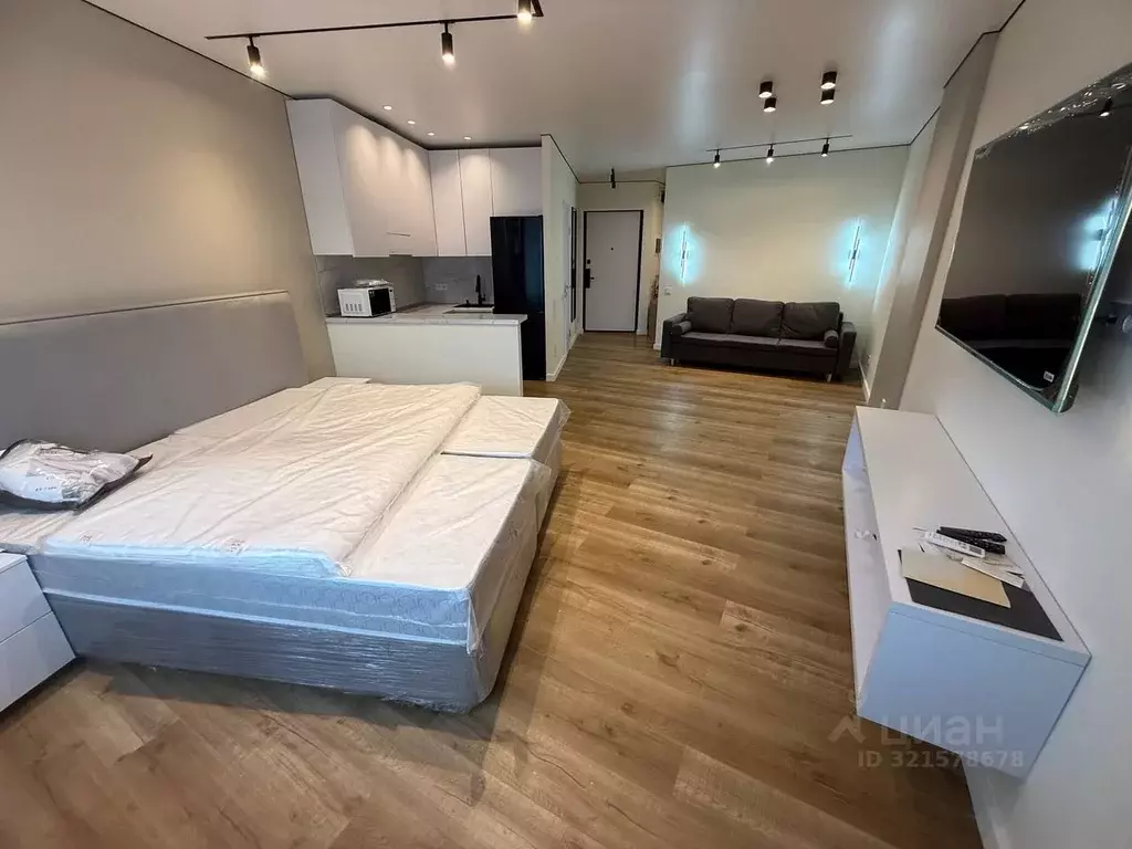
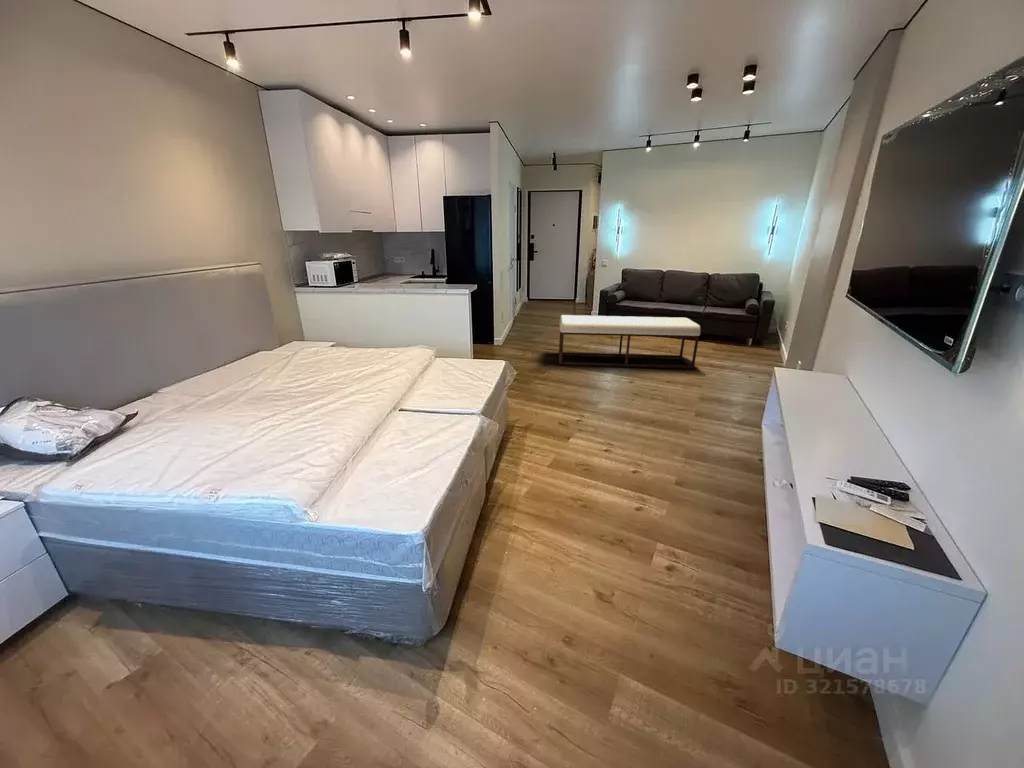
+ bench (627, 340)
